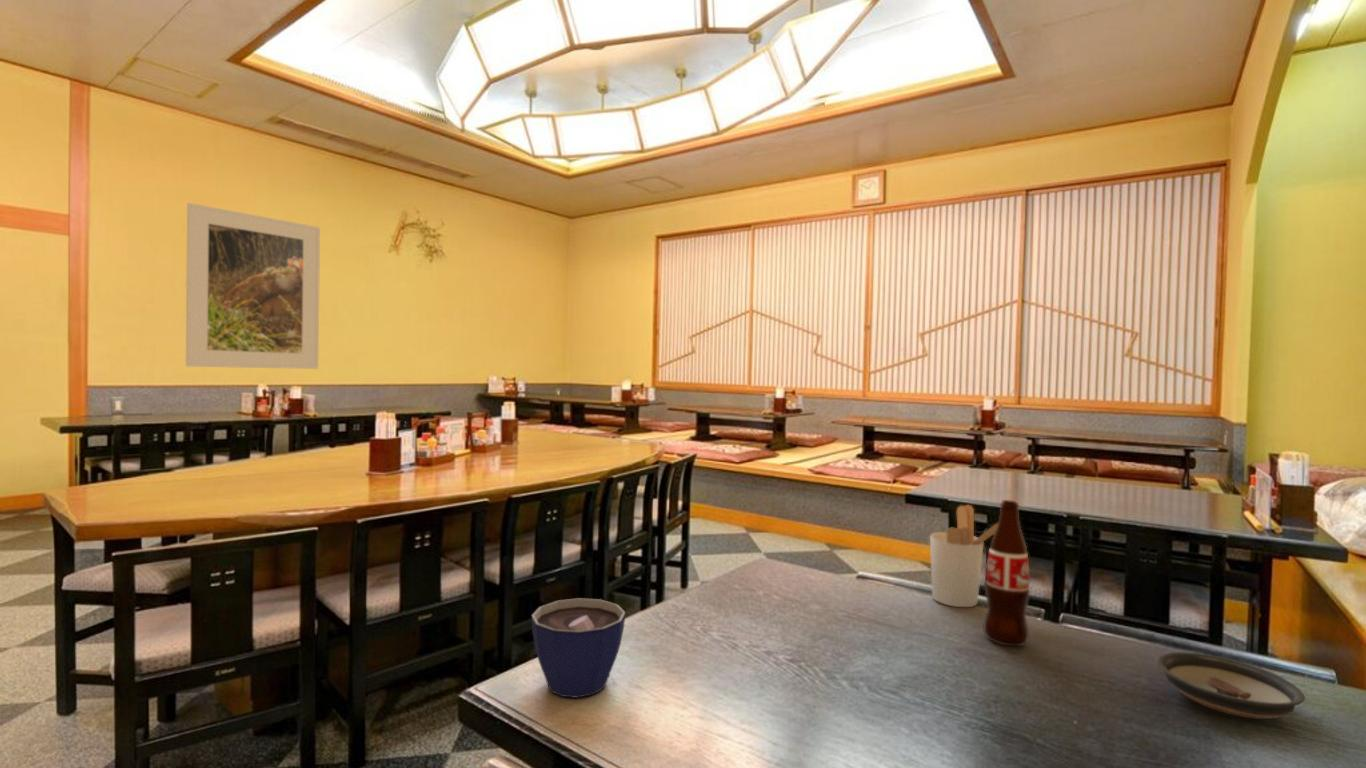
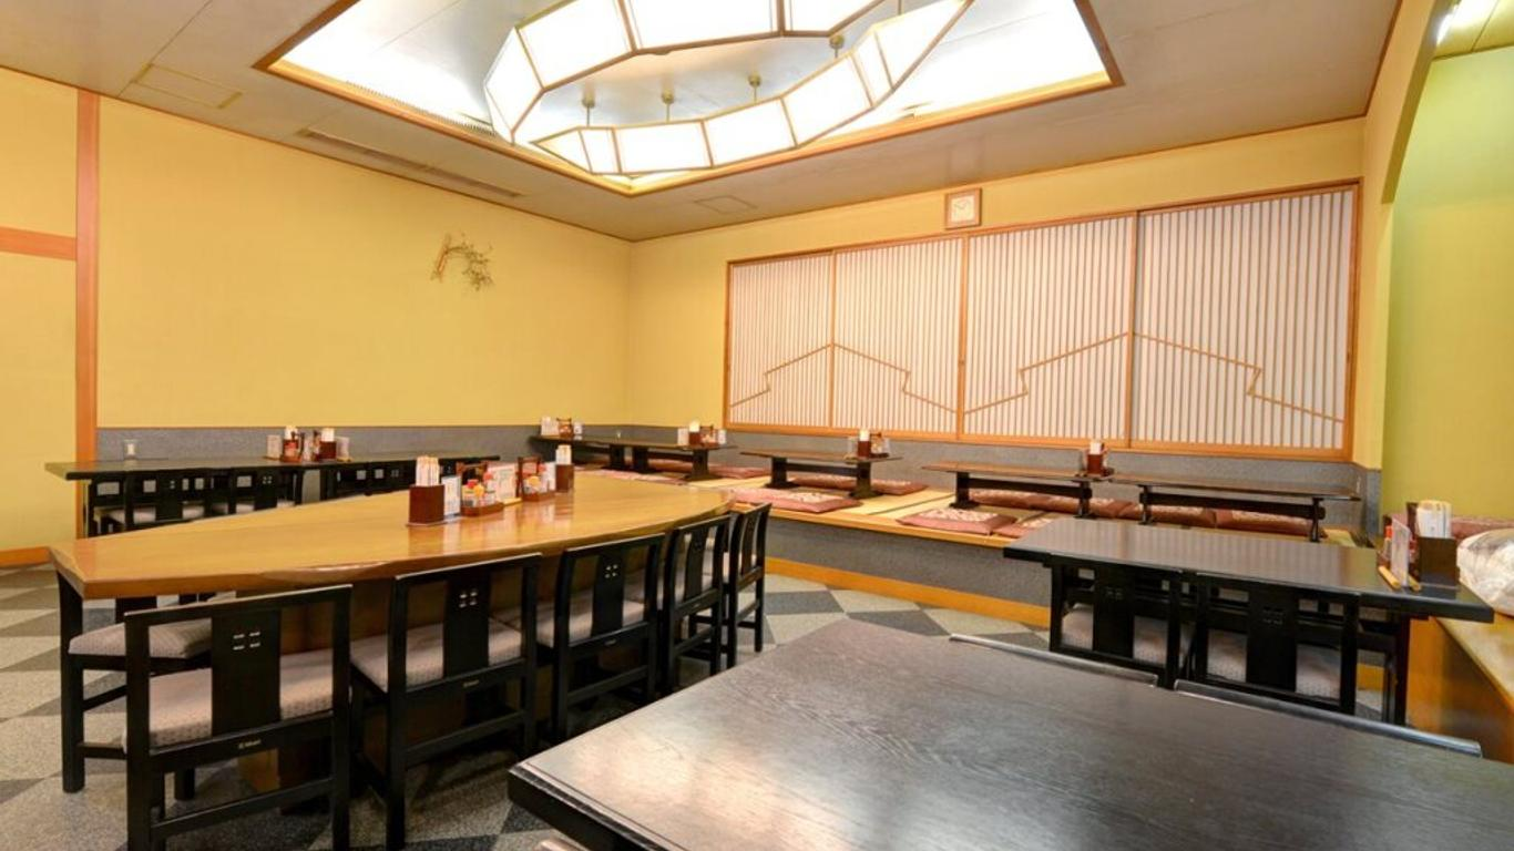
- utensil holder (969, 556)
- cup (582, 641)
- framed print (257, 292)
- bottle (1007, 570)
- saucer (1226, 689)
